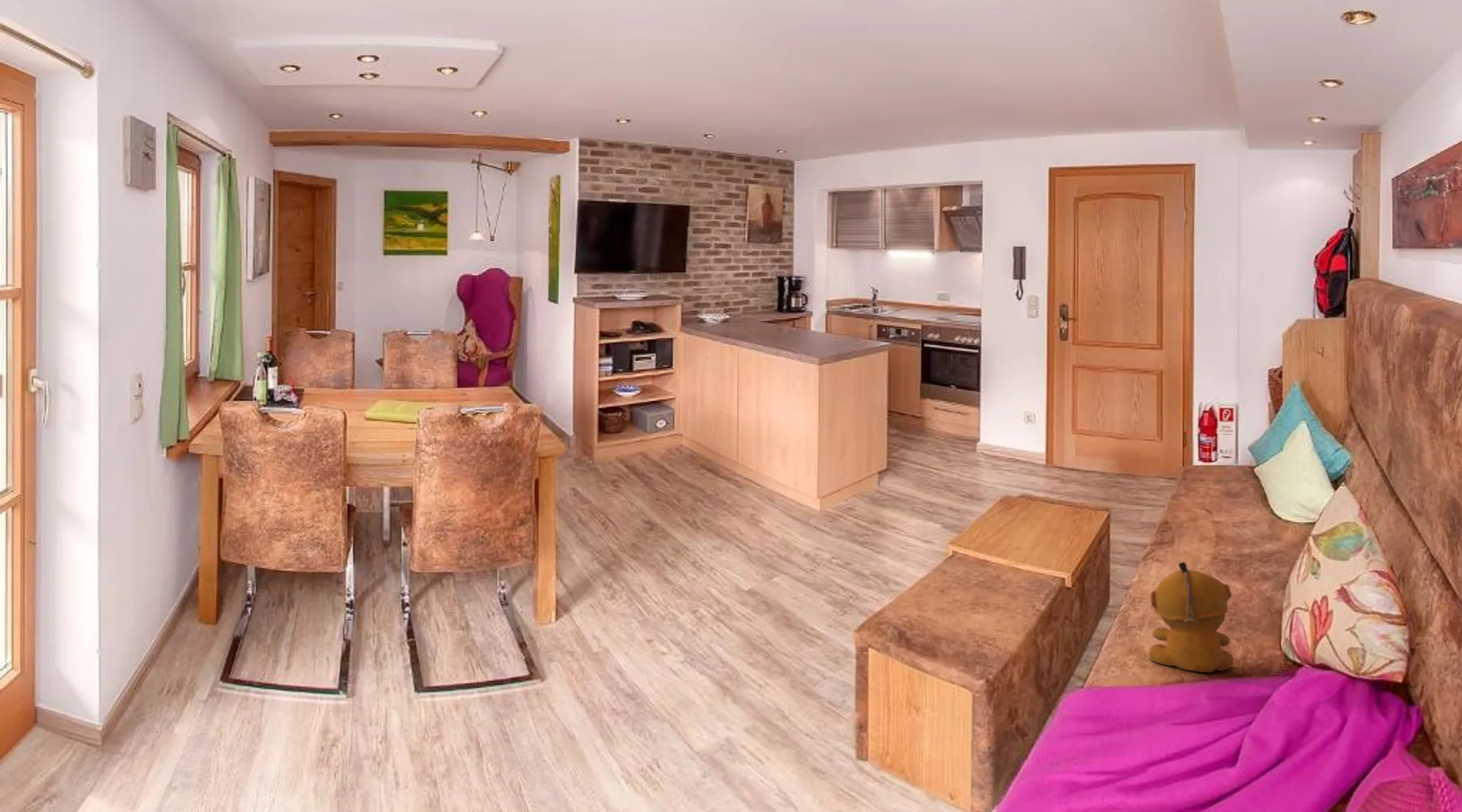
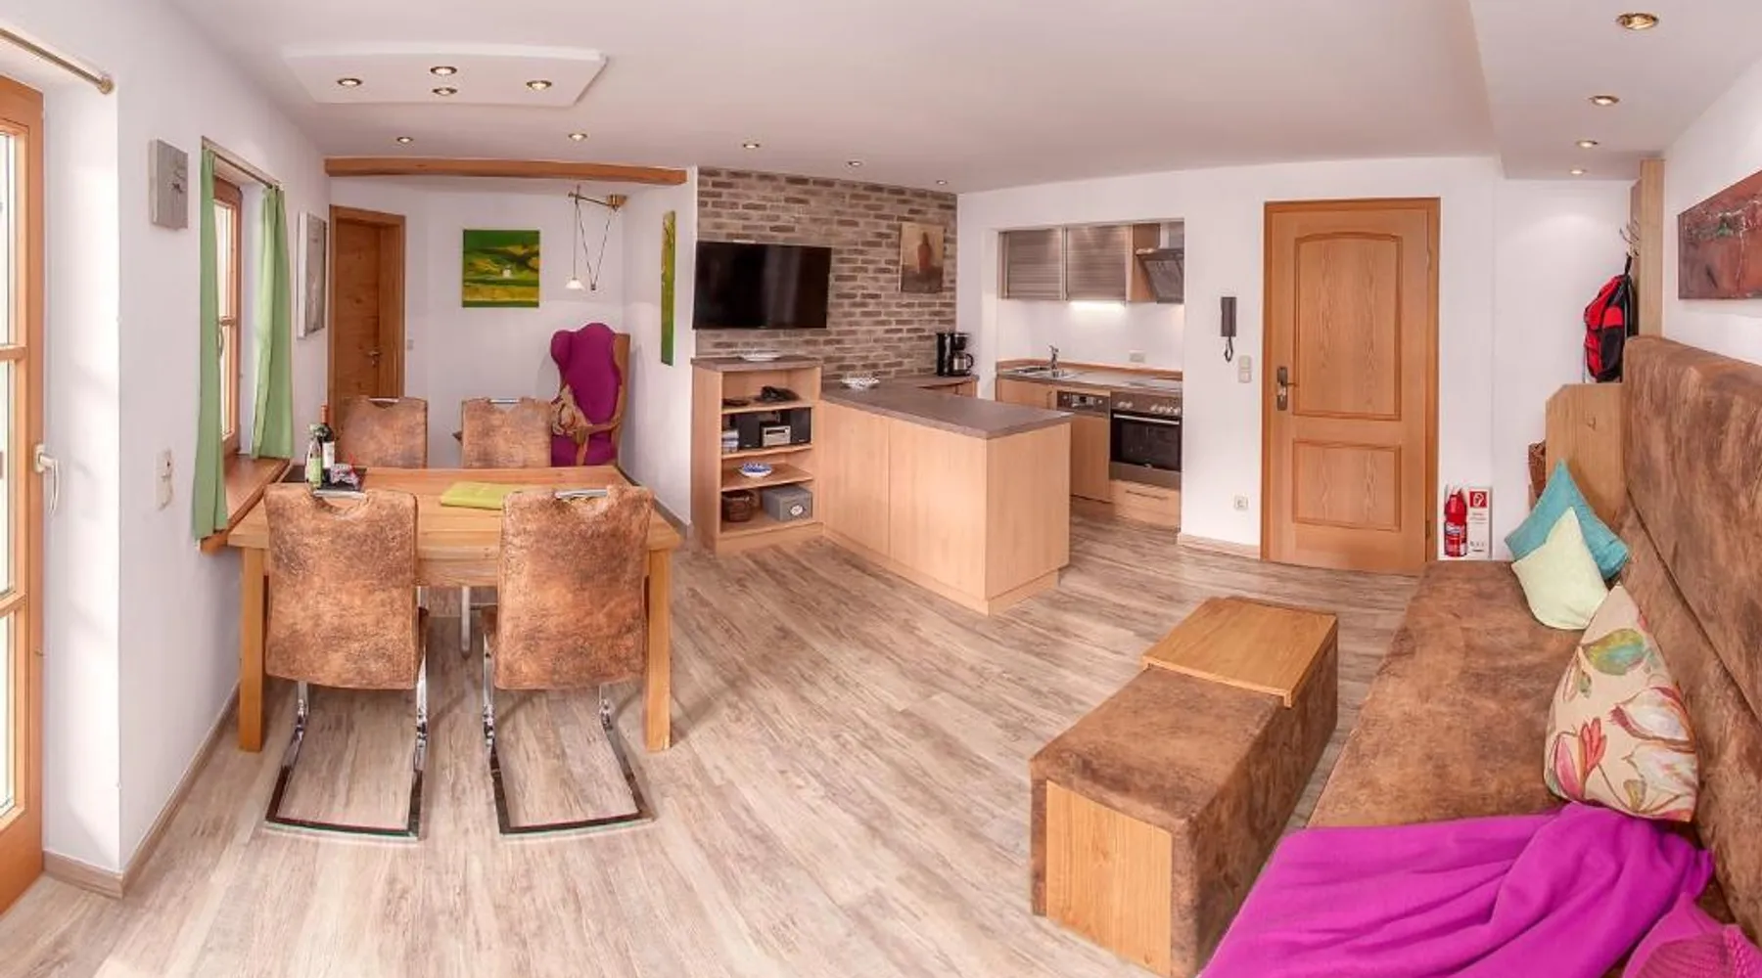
- stuffed bear (1191, 613)
